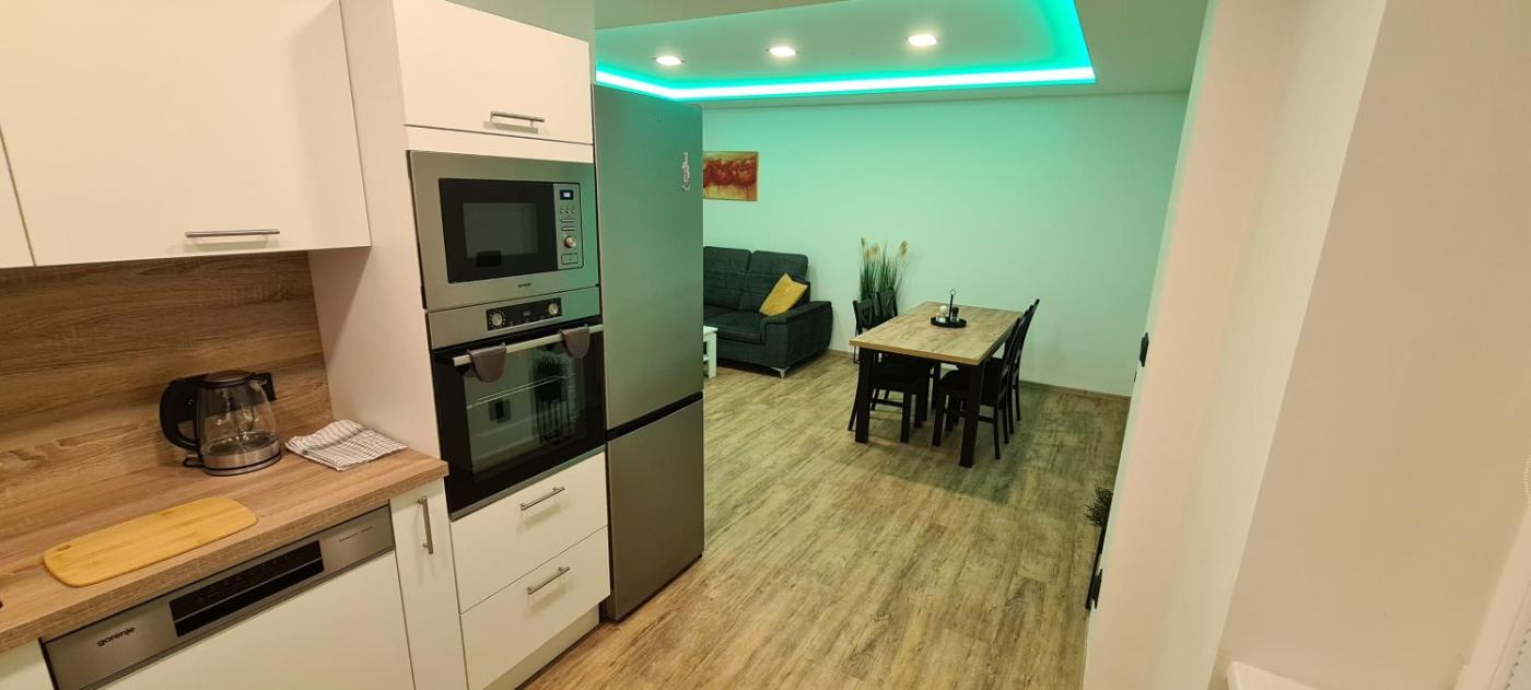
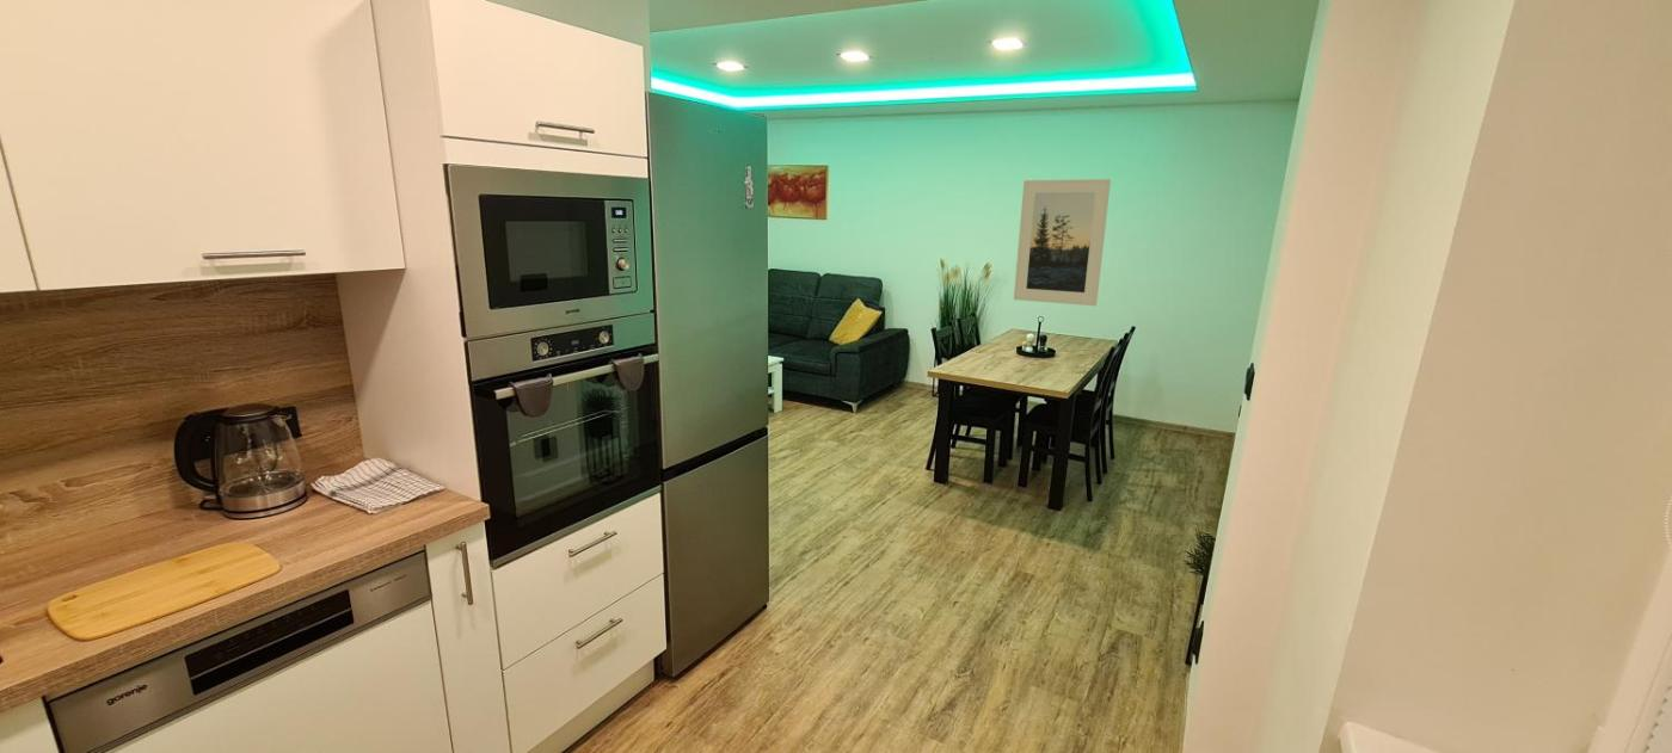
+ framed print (1059, 242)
